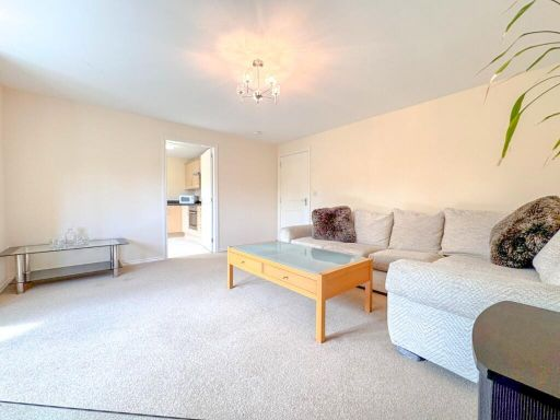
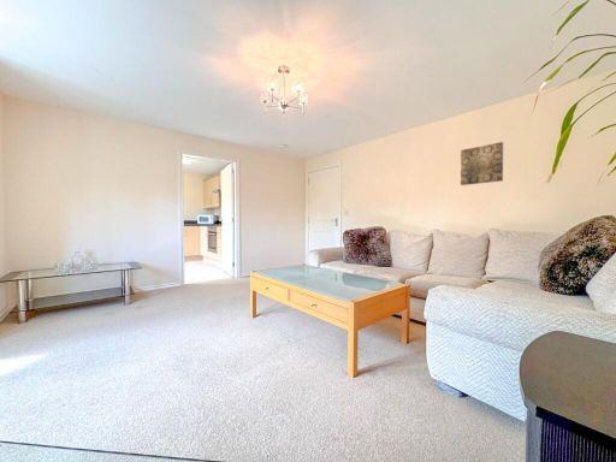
+ wall art (480, 165)
